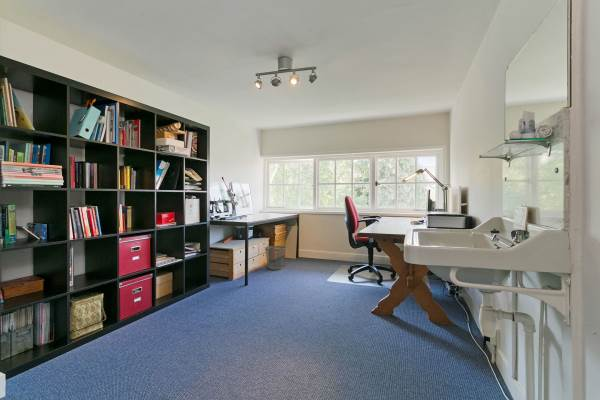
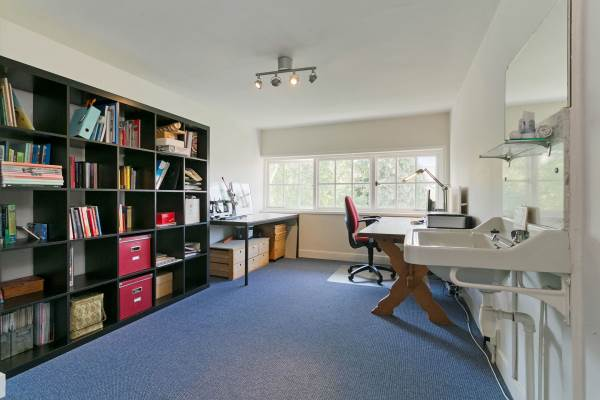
- wastebasket (275, 257)
